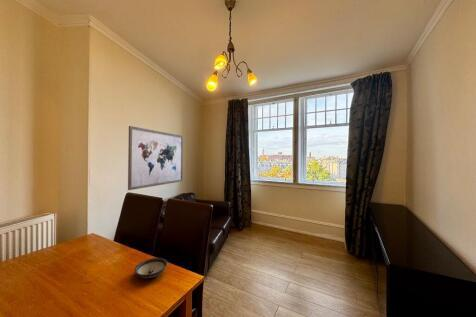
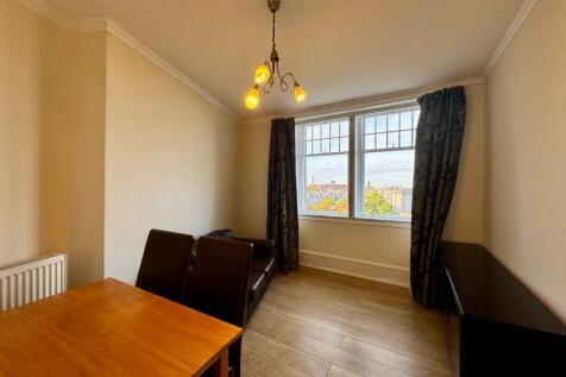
- wall art (160, 158)
- saucer (151, 269)
